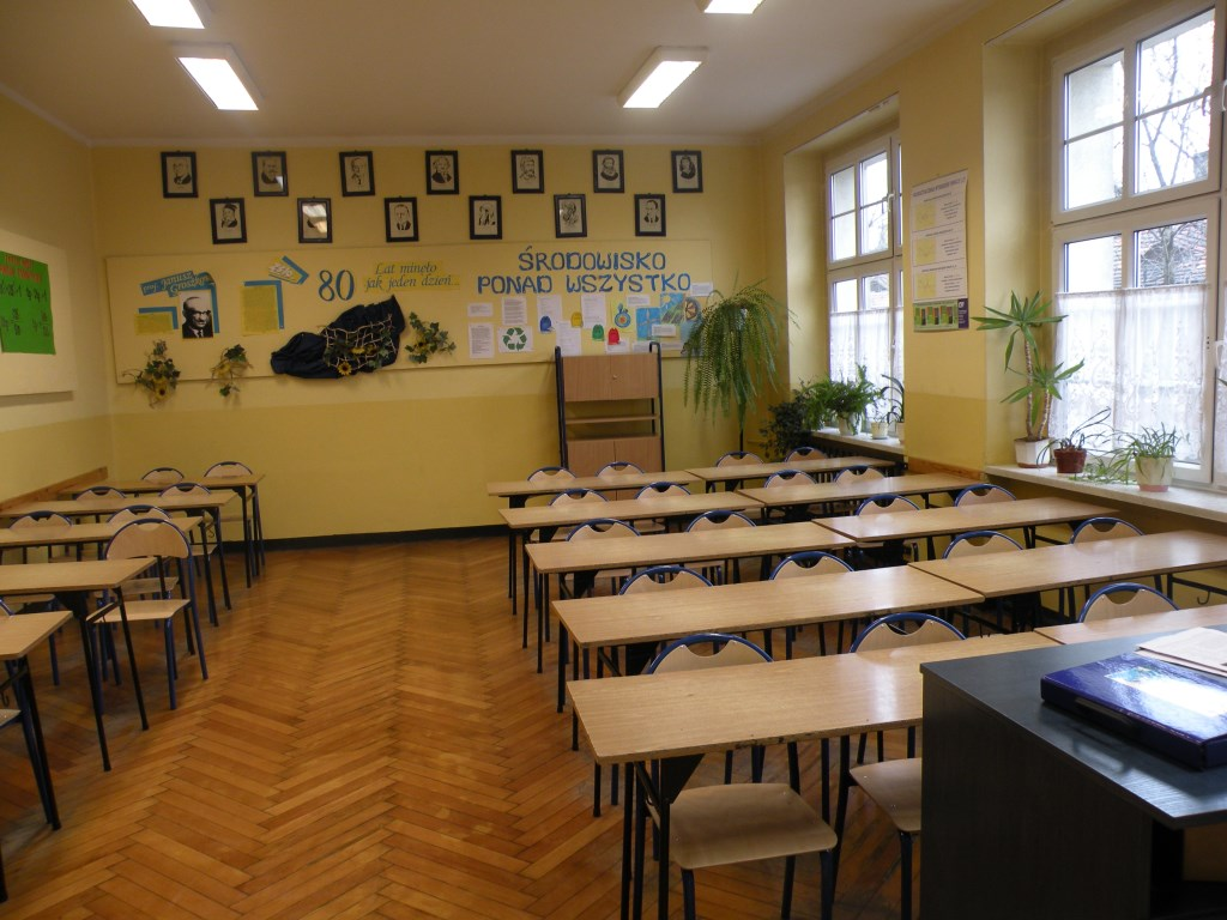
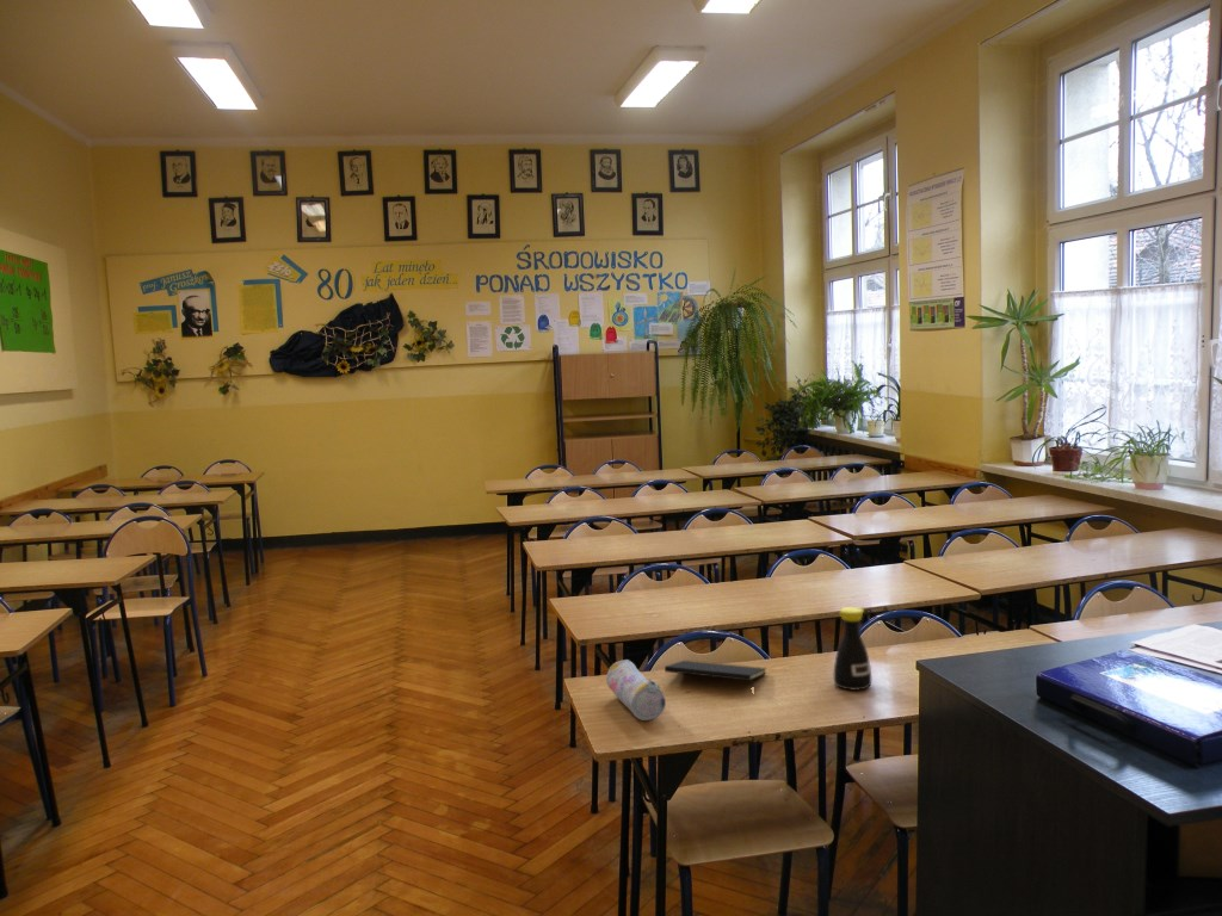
+ notepad (716, 669)
+ pencil case (634, 688)
+ bottle (852, 646)
